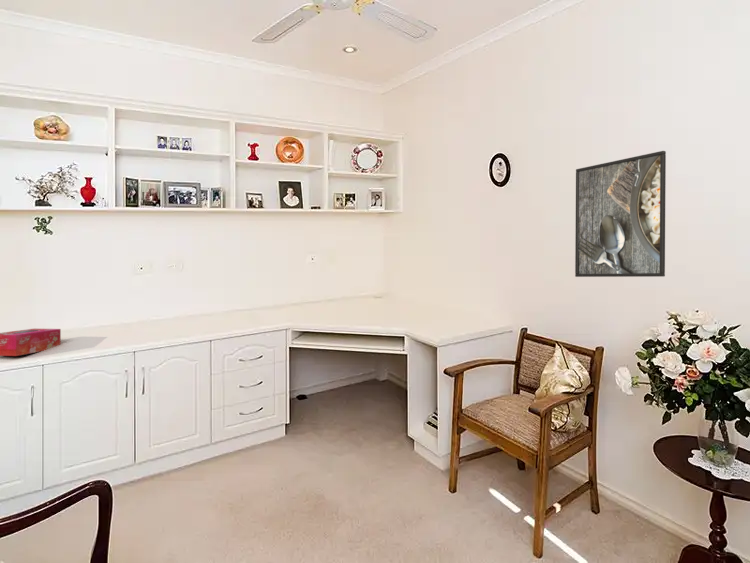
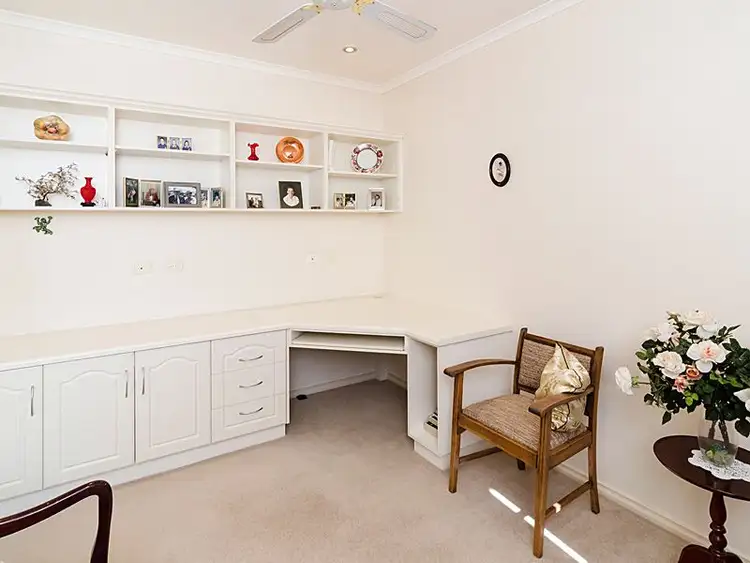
- tissue box (25, 341)
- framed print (617, 218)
